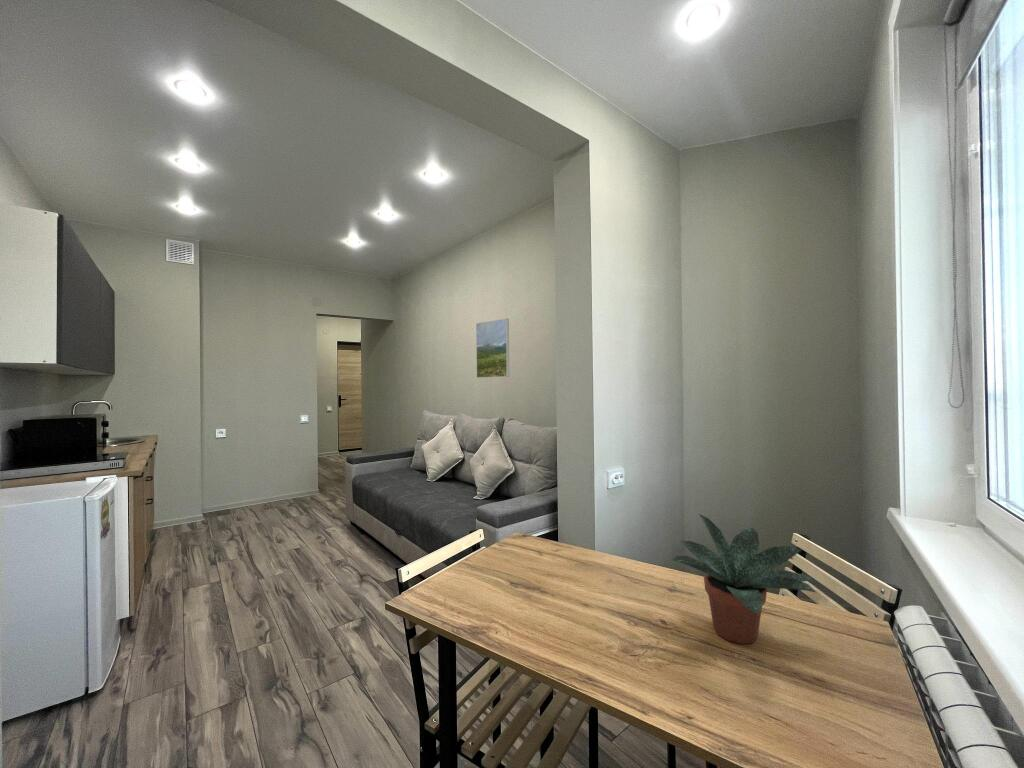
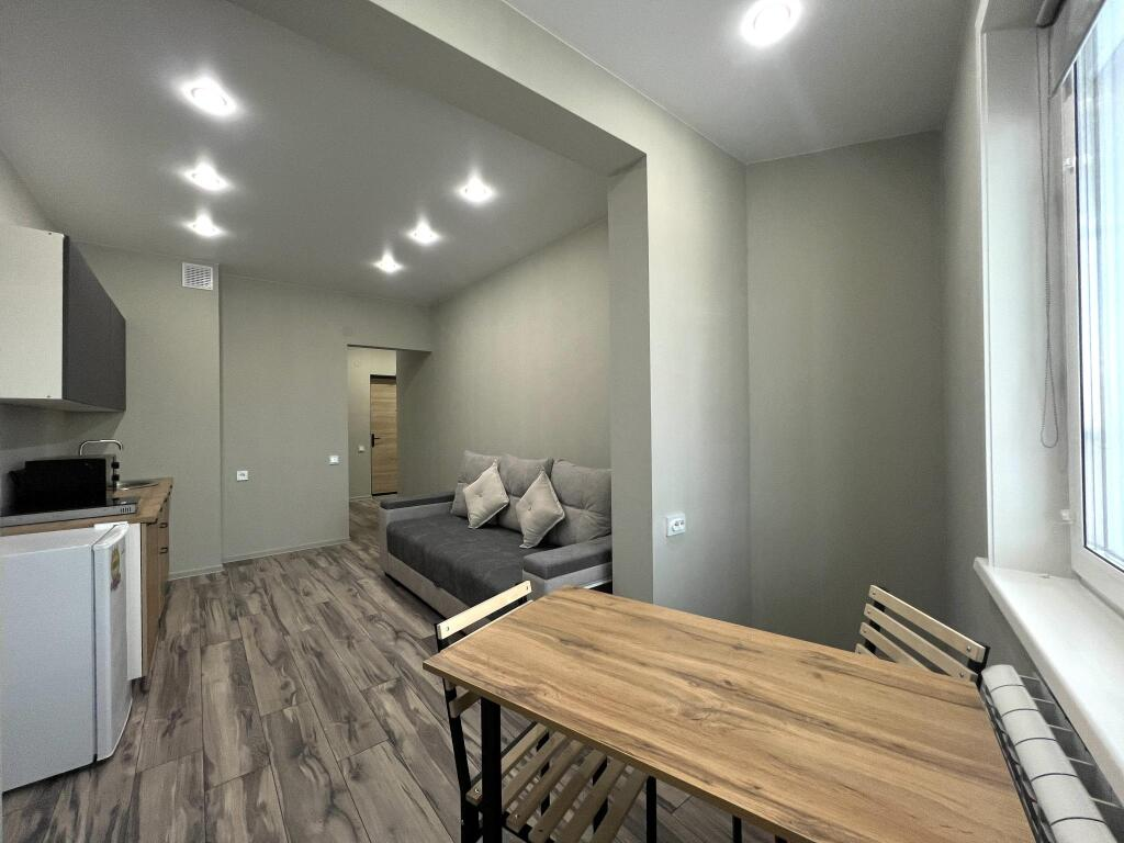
- potted plant (735, 577)
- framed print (492, 349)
